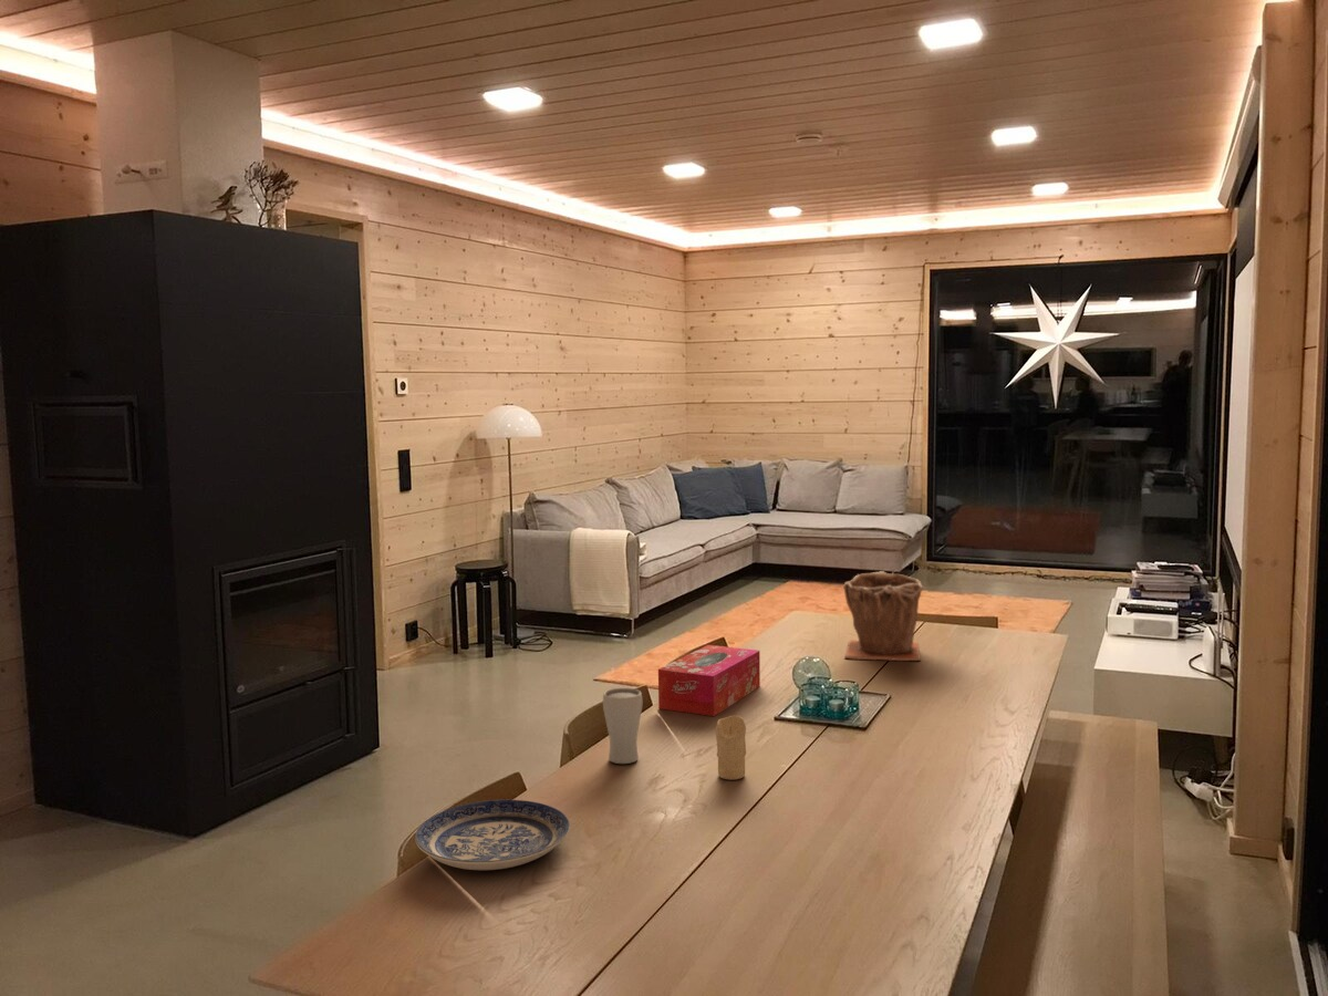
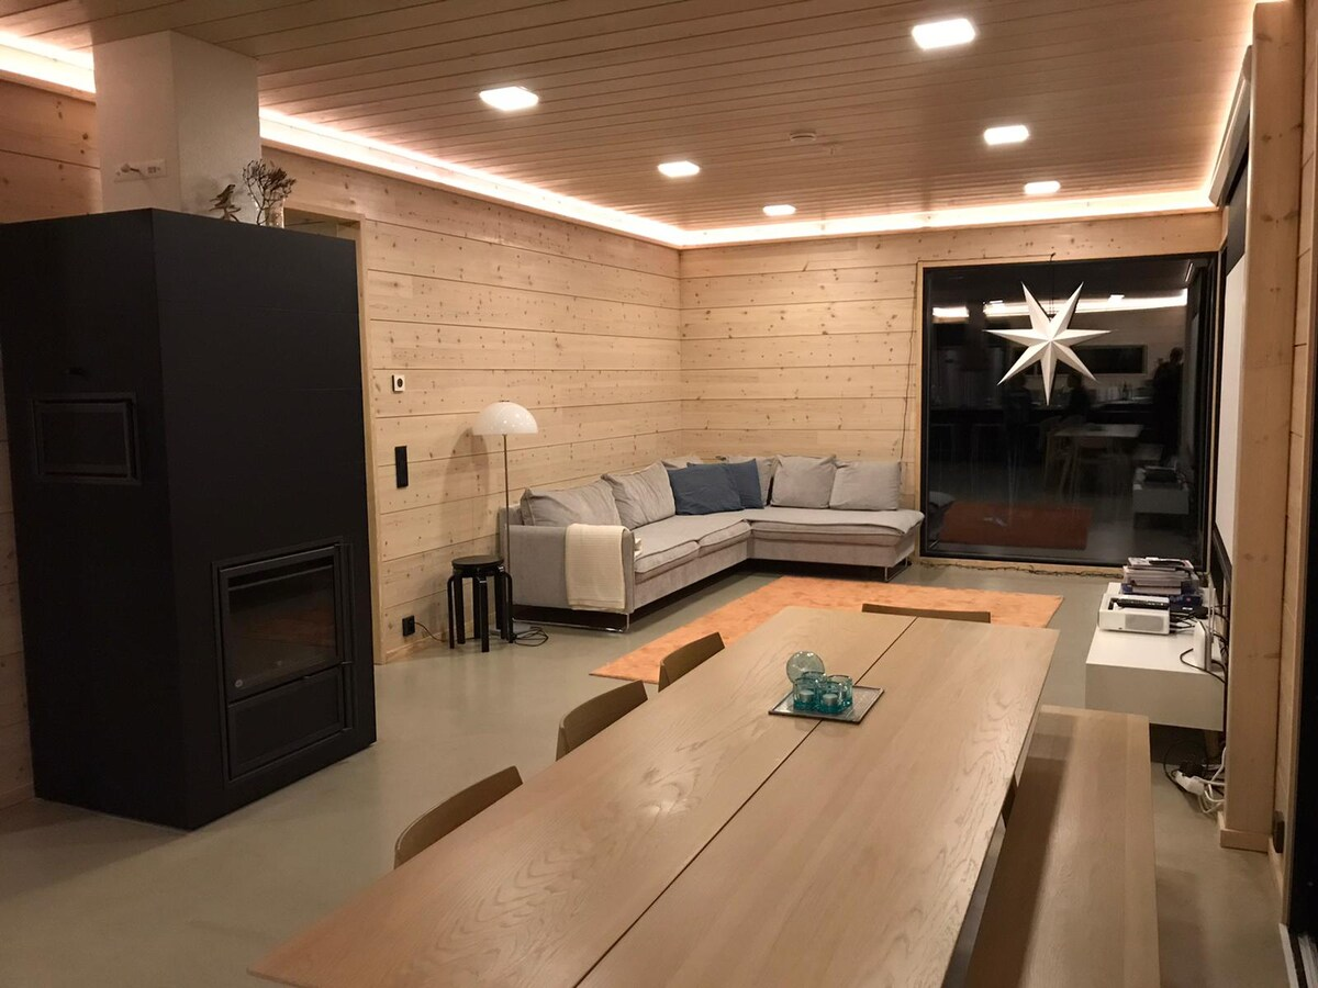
- candle (730, 747)
- plate (494, 839)
- tissue box (710, 678)
- plant pot (882, 614)
- drinking glass (622, 726)
